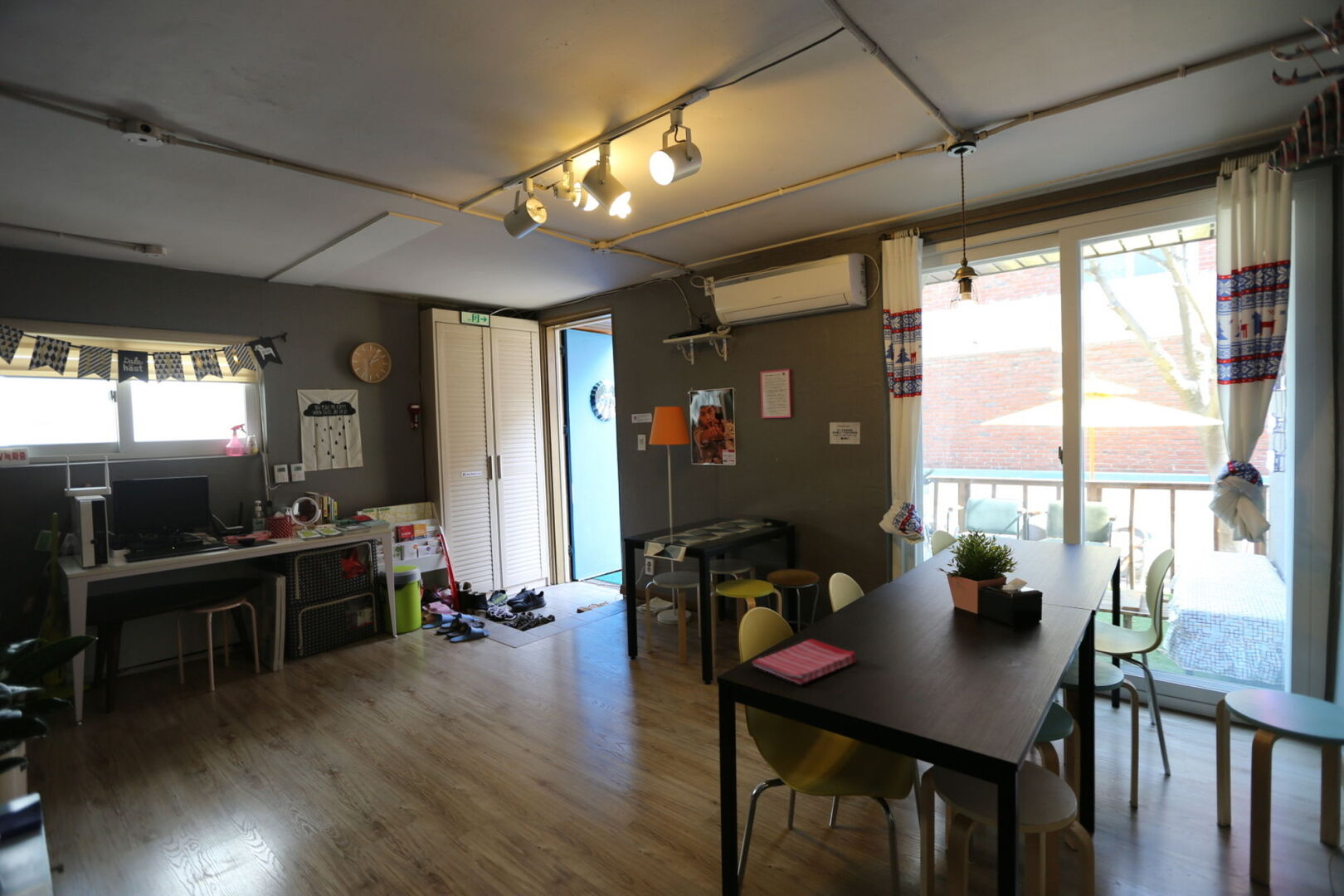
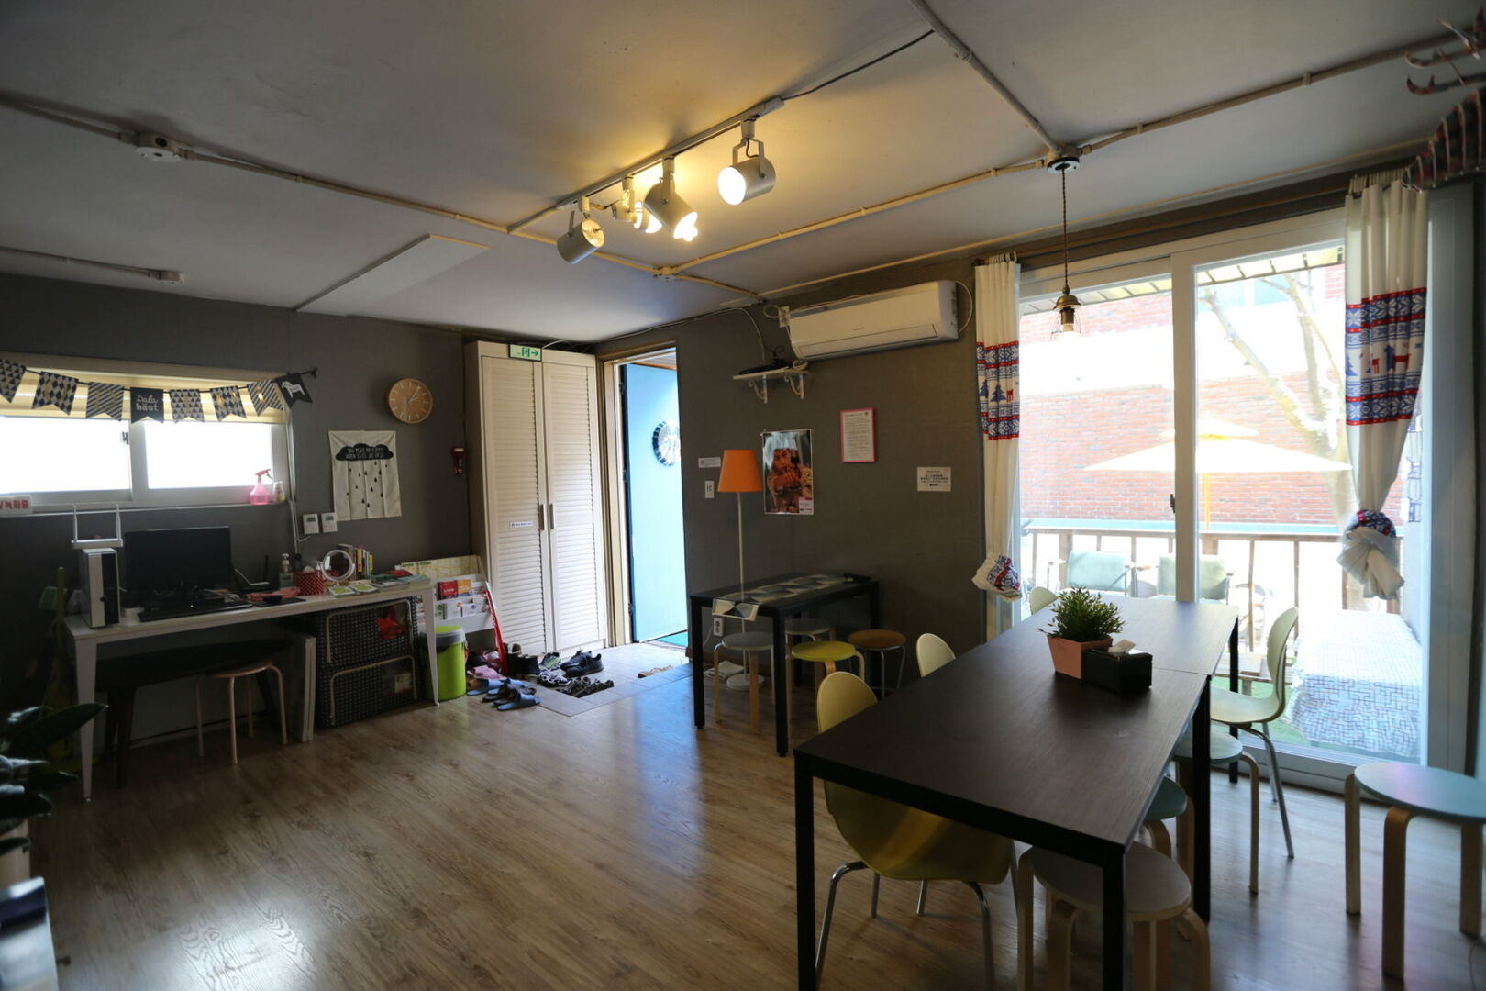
- dish towel (805, 659)
